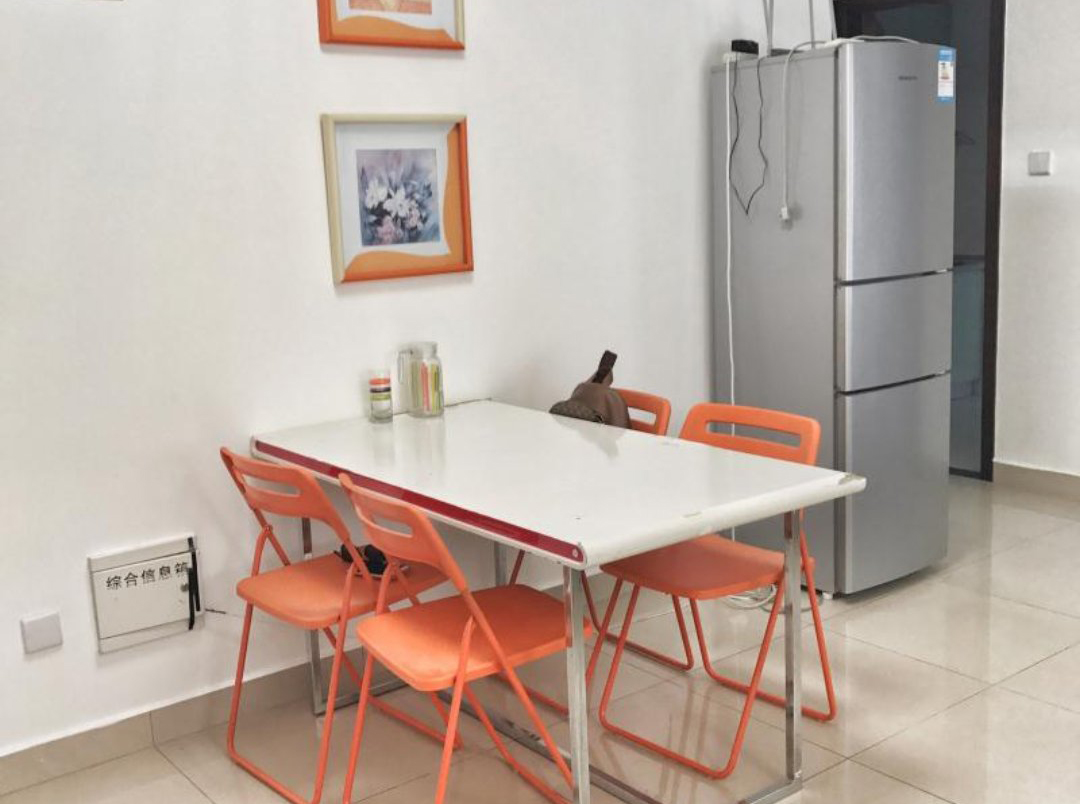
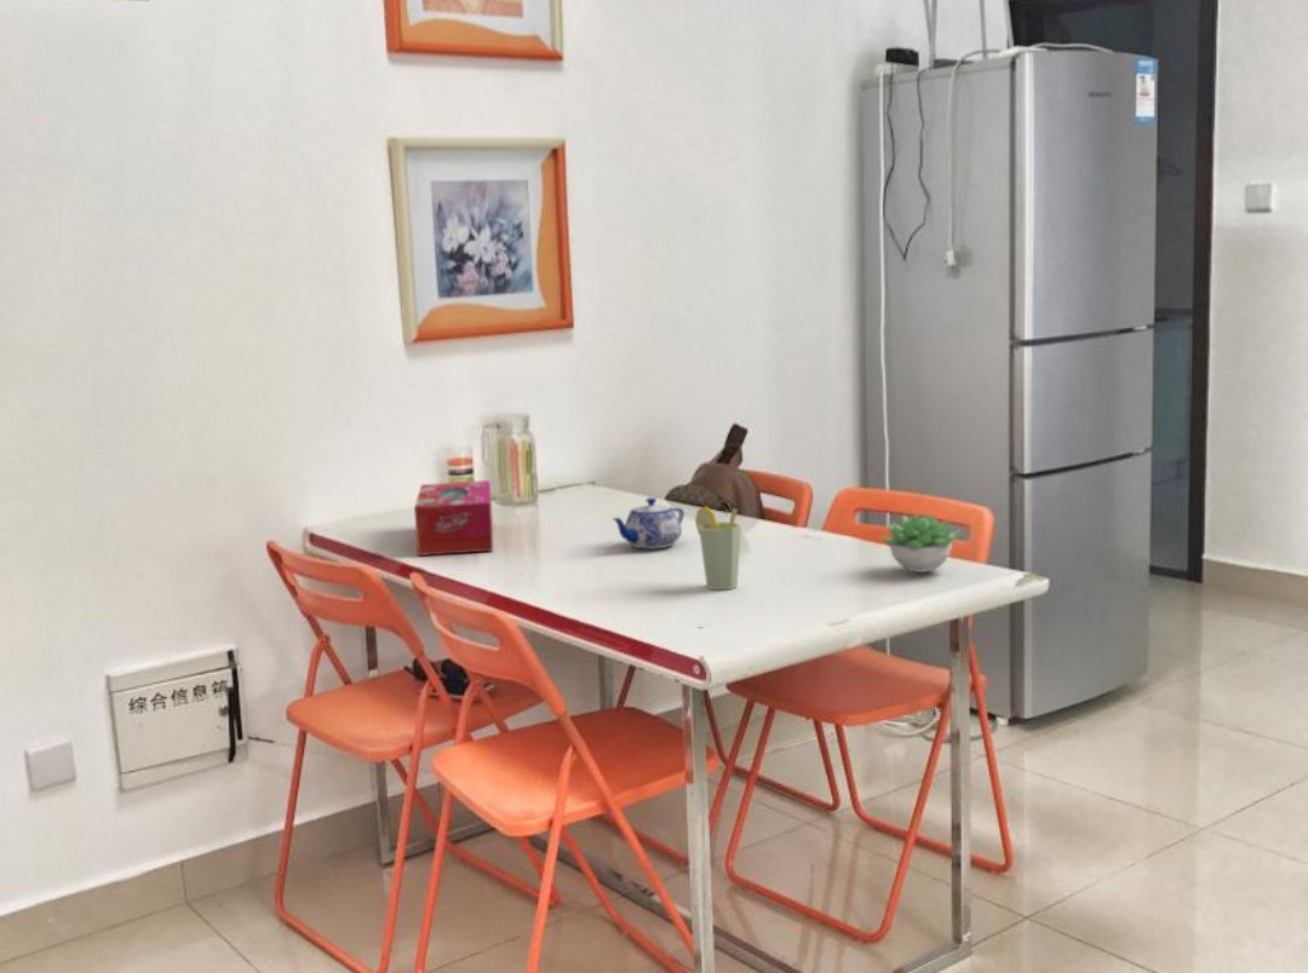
+ succulent plant (920, 543)
+ cup (717, 545)
+ tissue box (455, 516)
+ teapot (648, 522)
